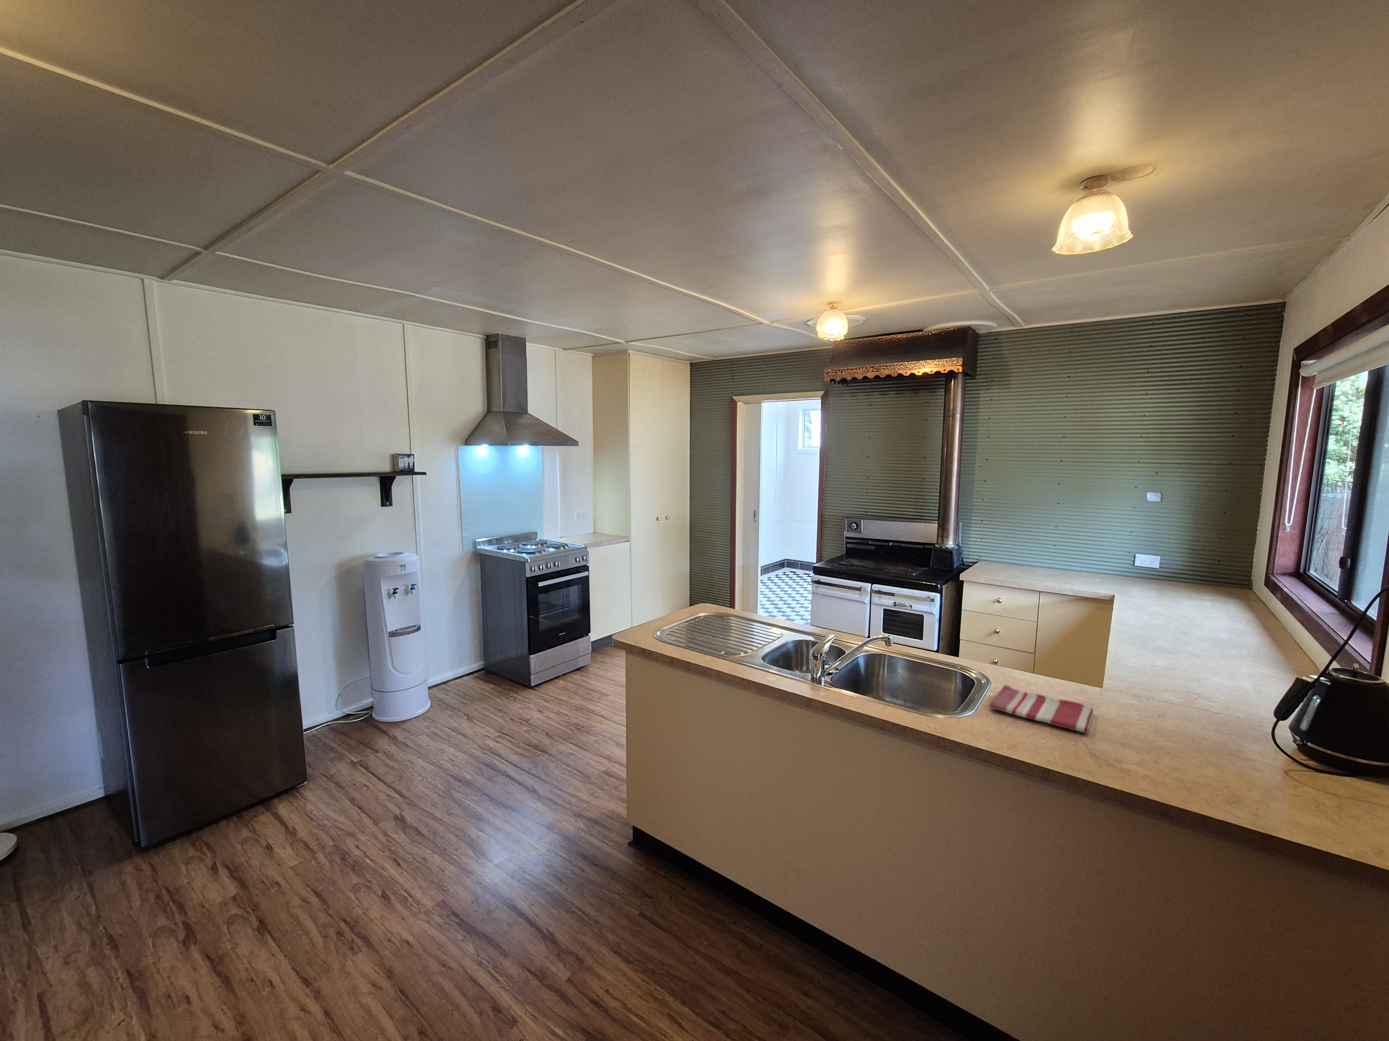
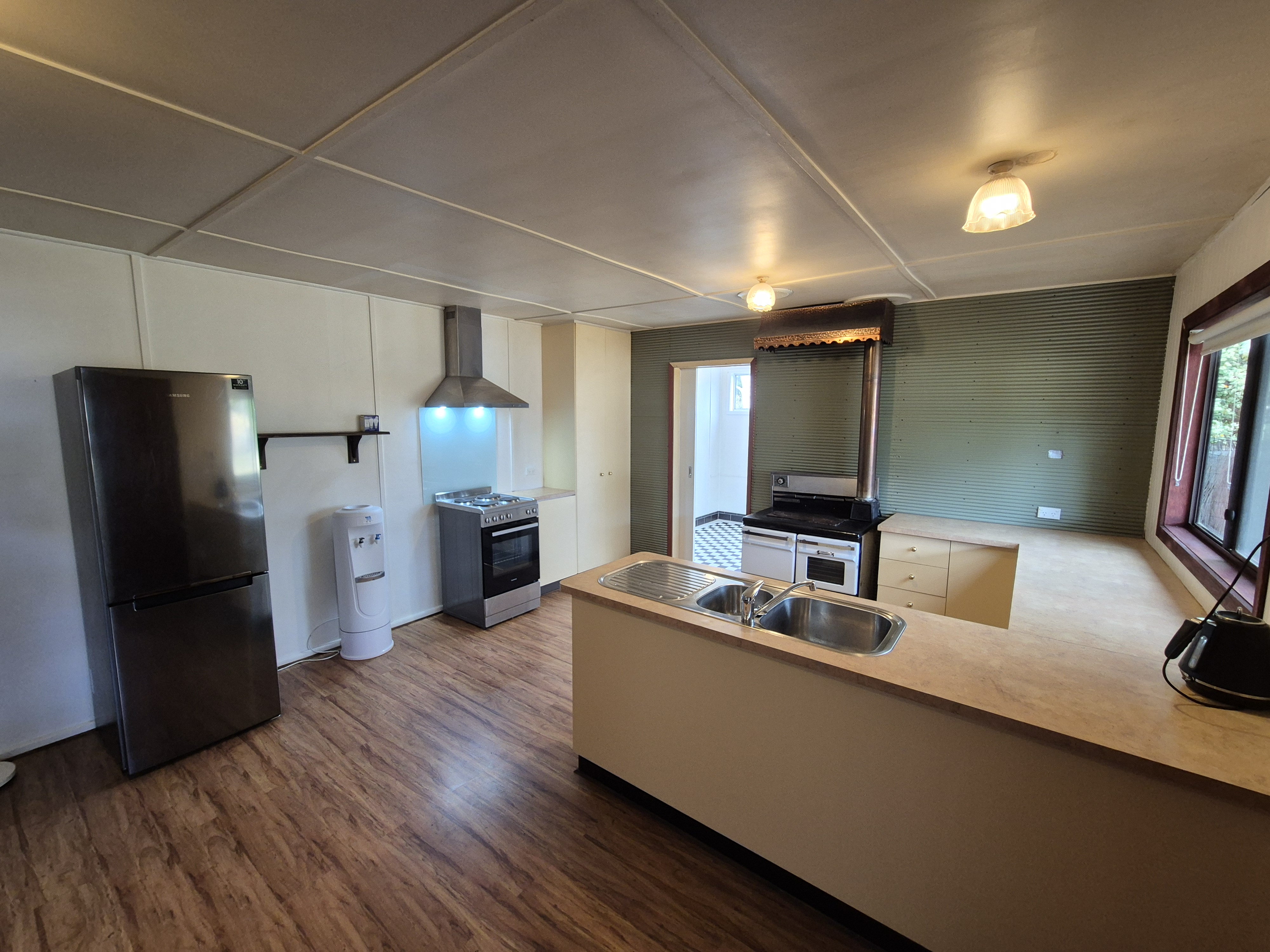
- dish towel (1041, 707)
